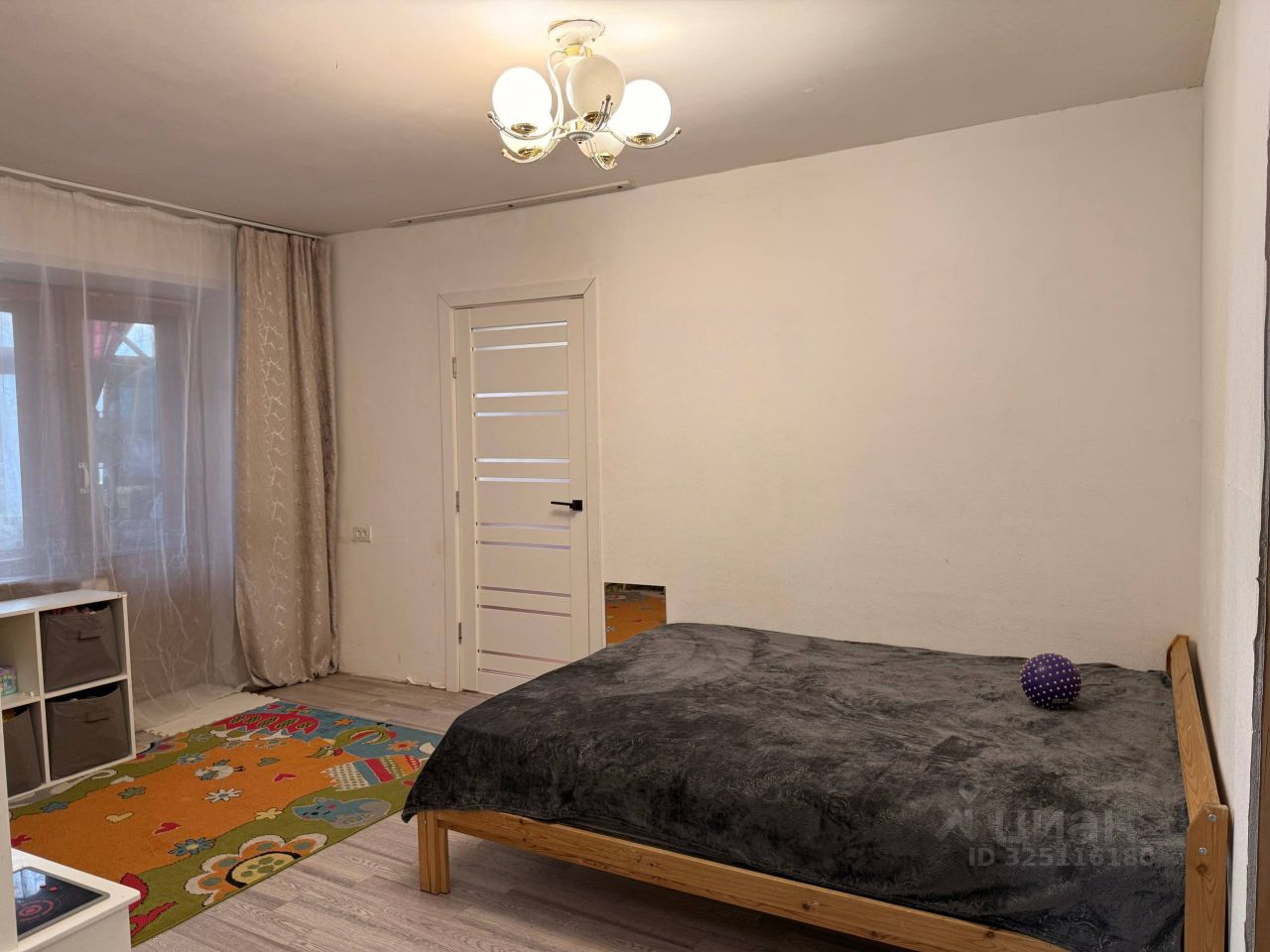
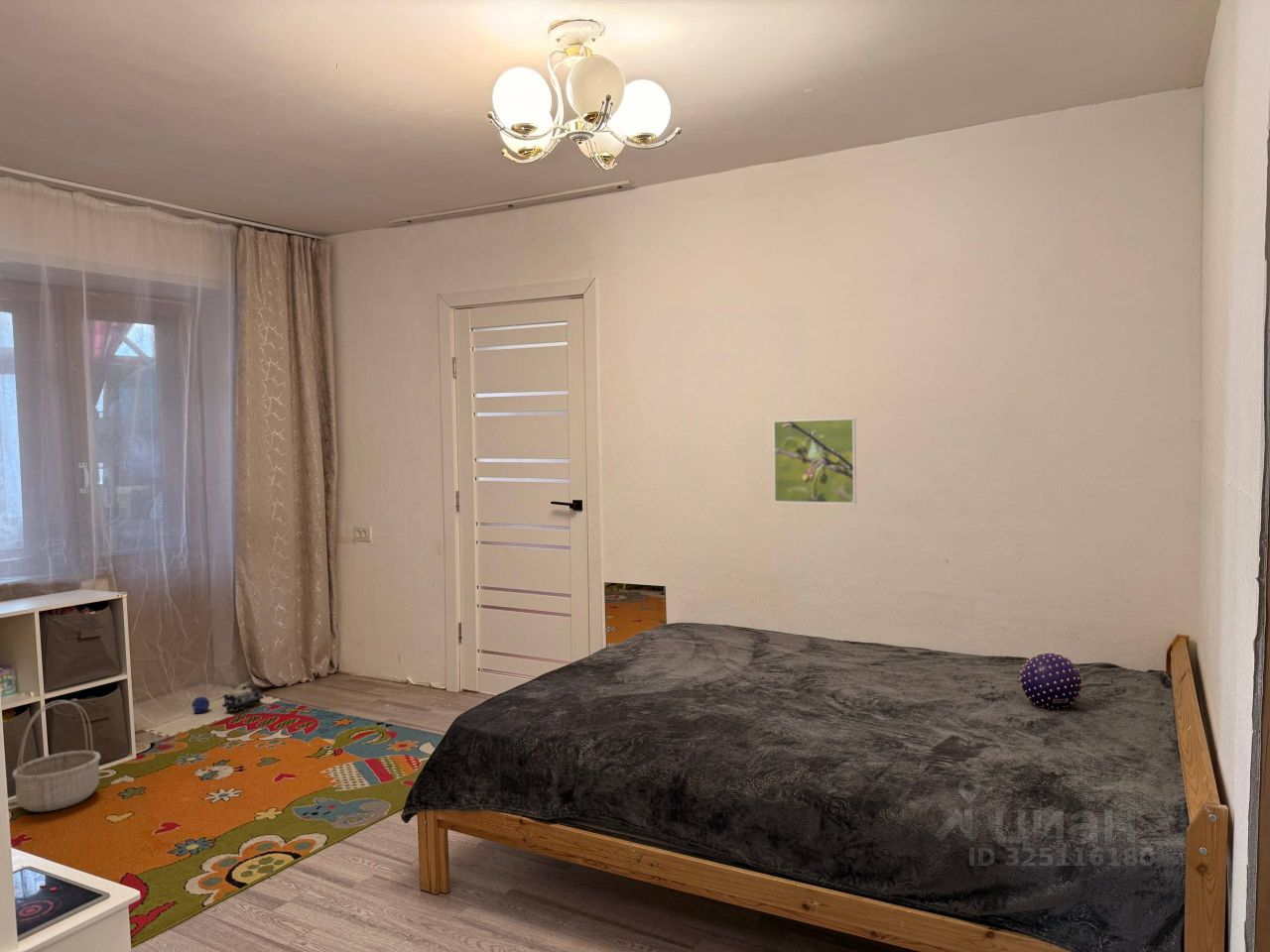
+ toy train (243, 698)
+ basket (57, 754)
+ ball (199, 704)
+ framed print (814, 461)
